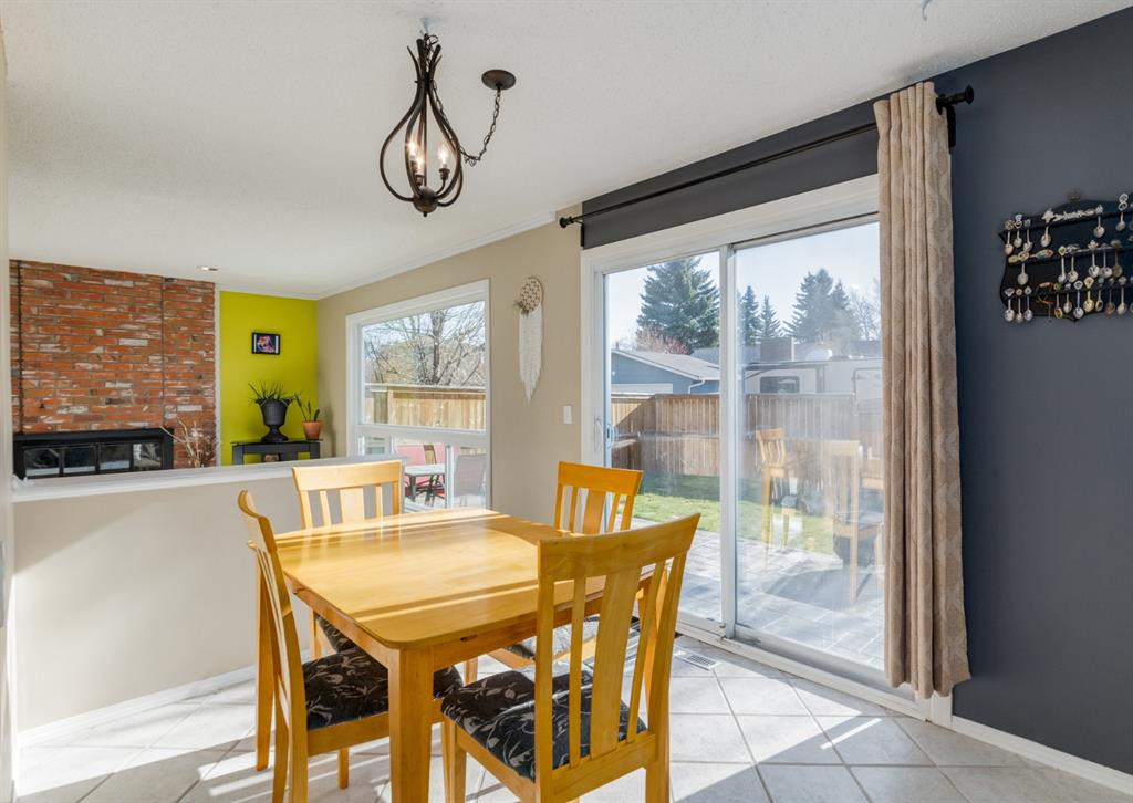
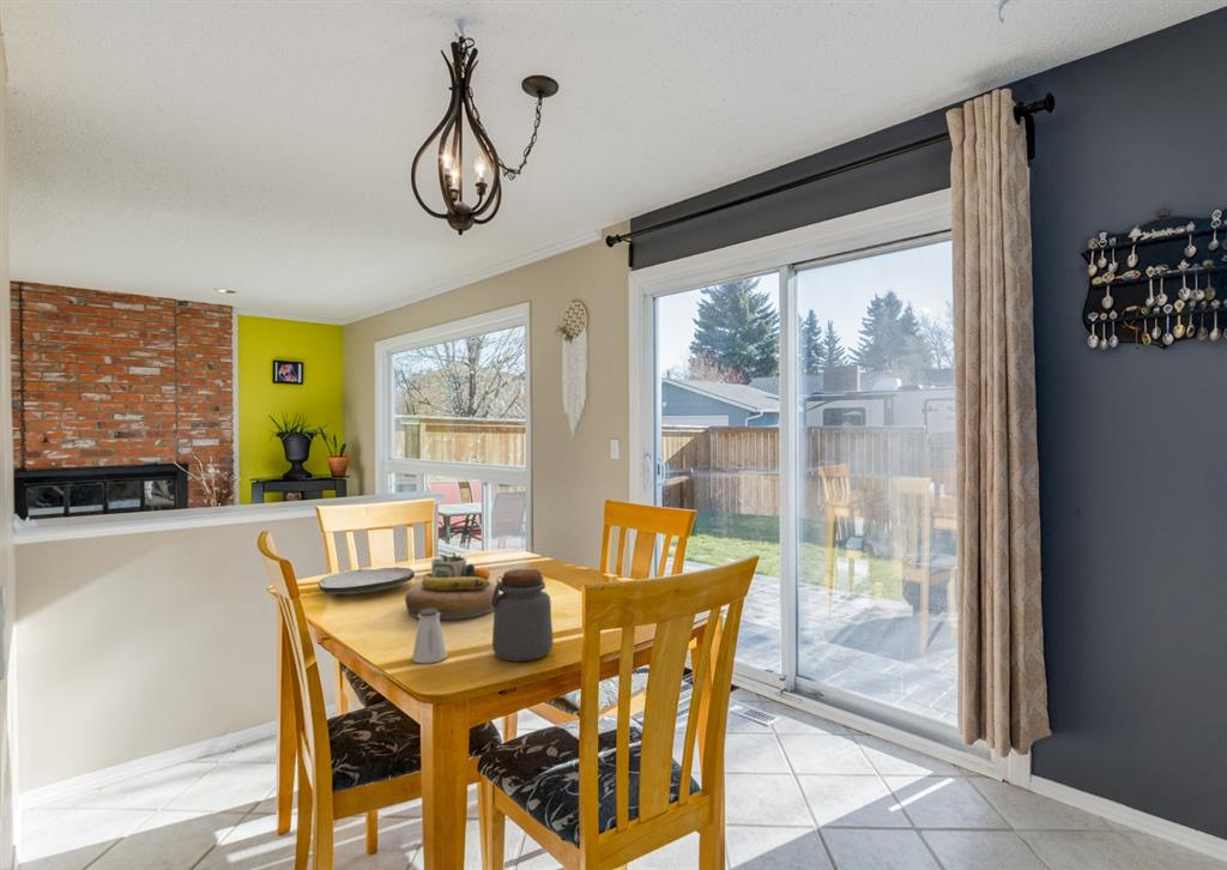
+ saltshaker (429, 634)
+ plate (367, 580)
+ jar (522, 611)
+ decorative bowl (453, 580)
